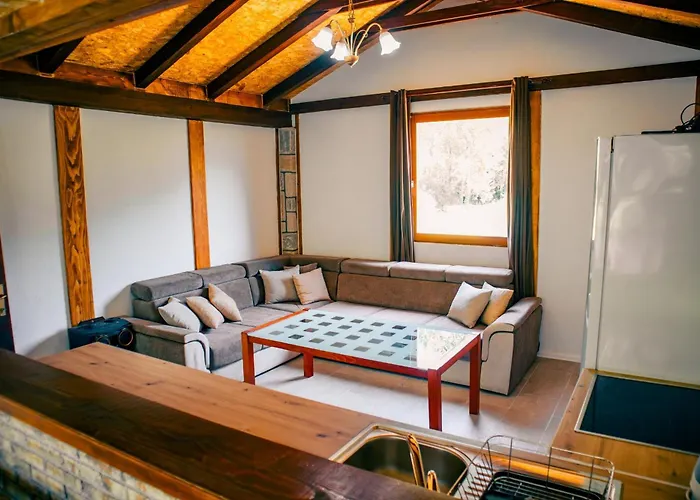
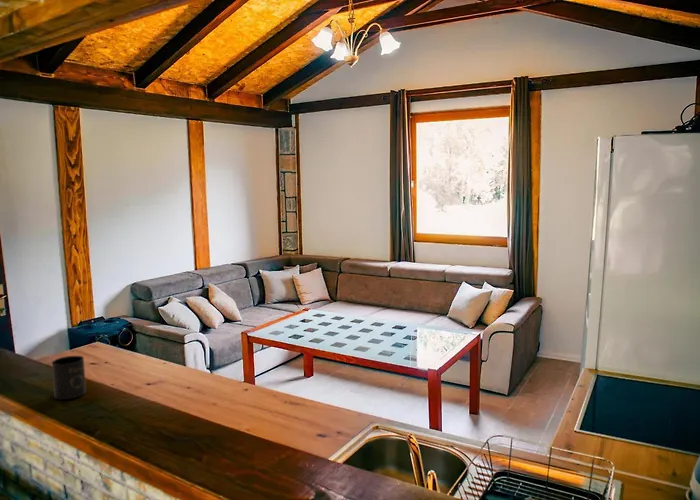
+ mug (66, 376)
